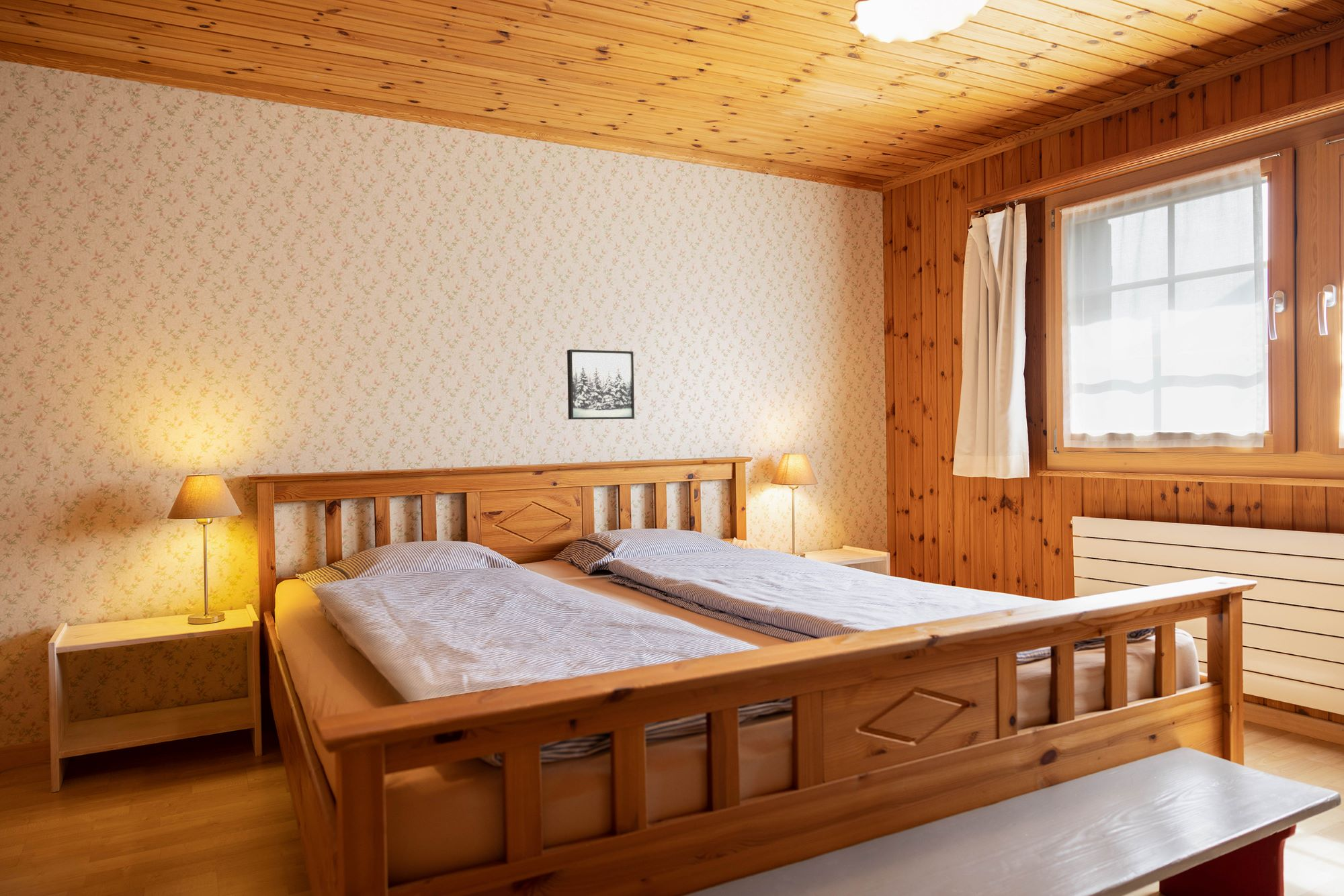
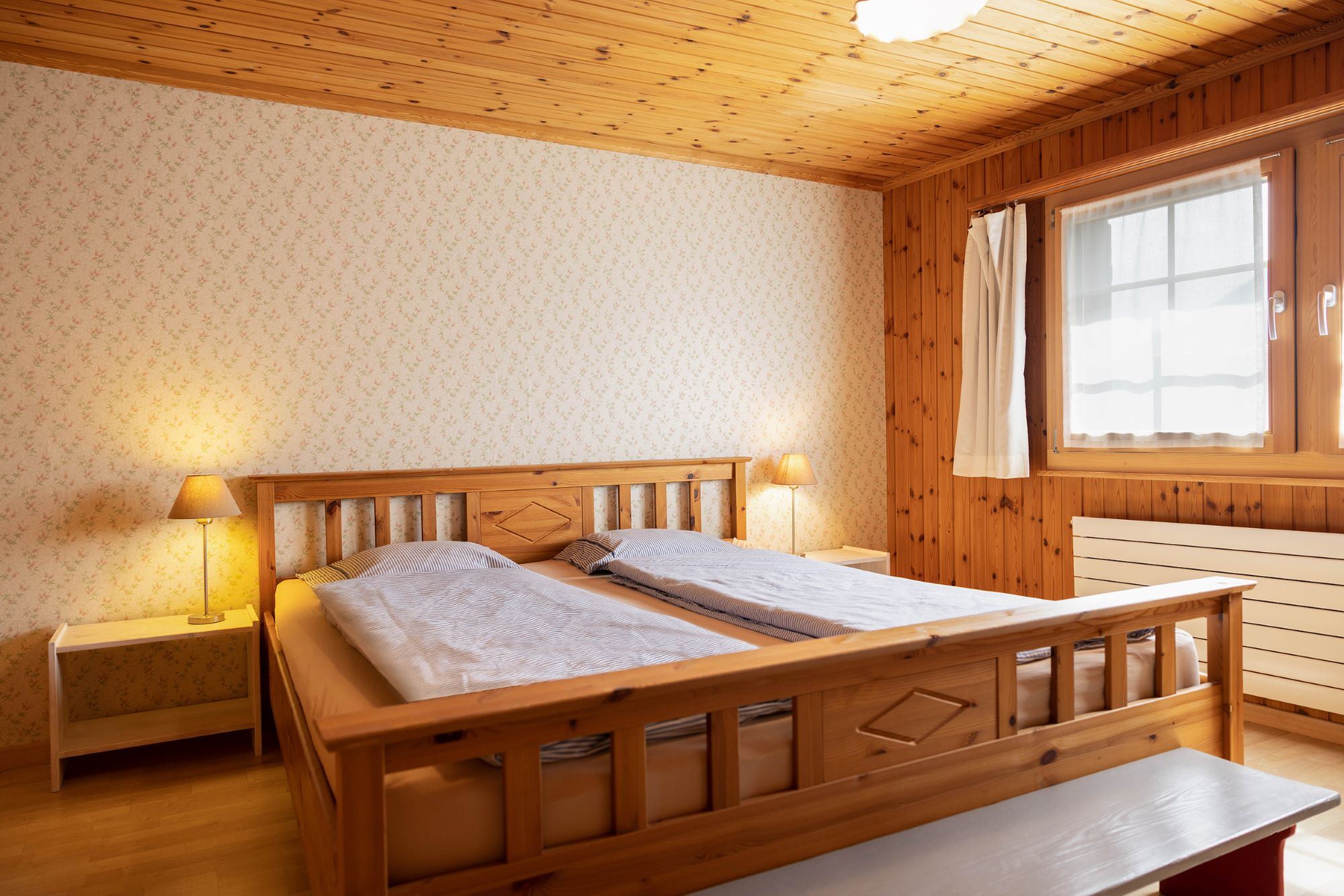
- wall art (601, 385)
